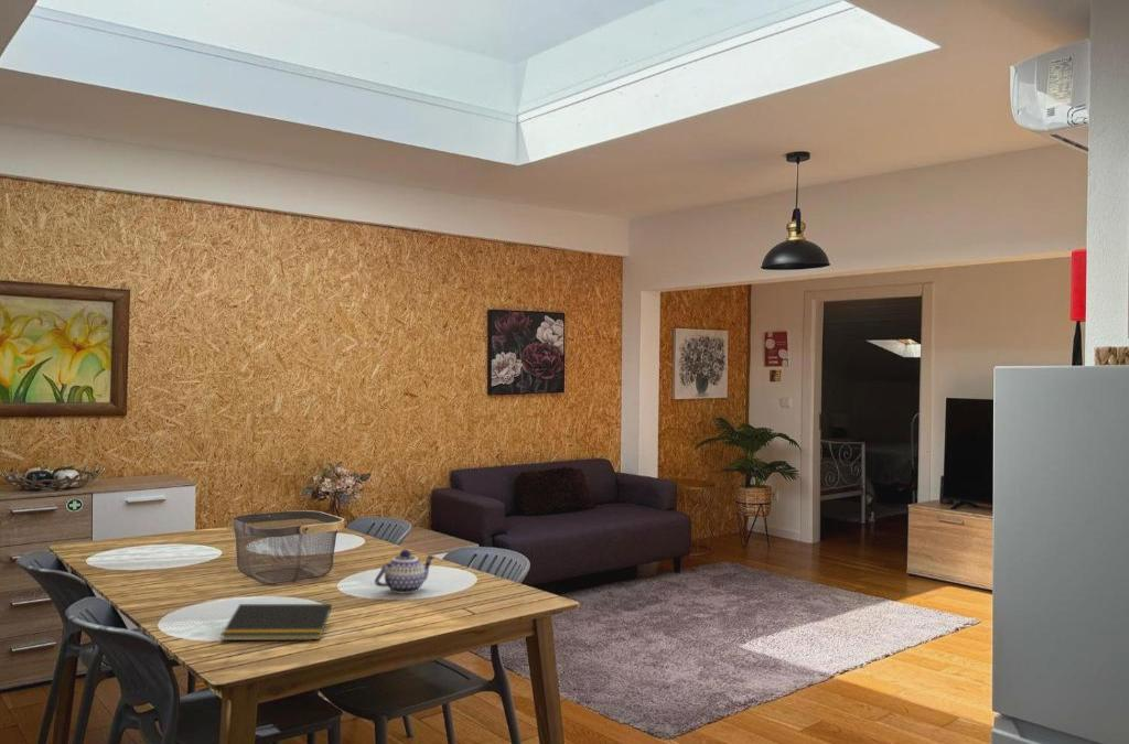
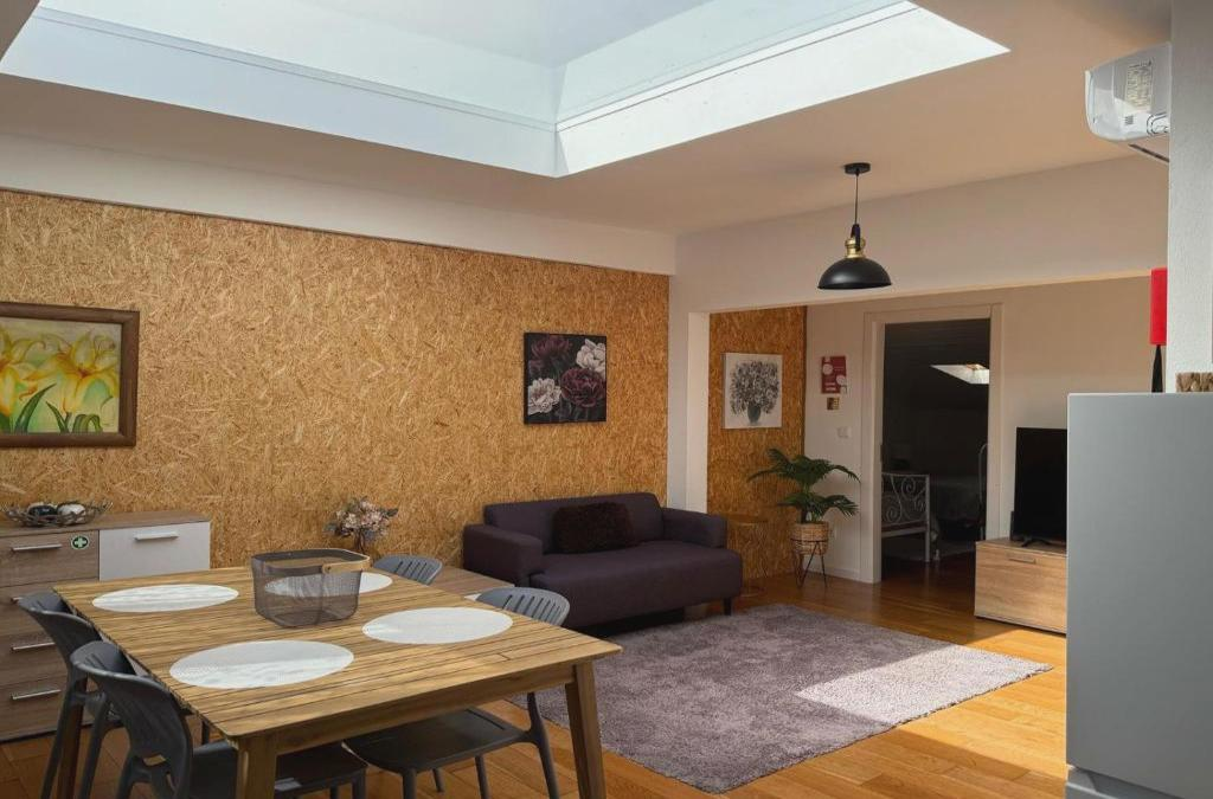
- notepad (278, 621)
- teapot (405, 570)
